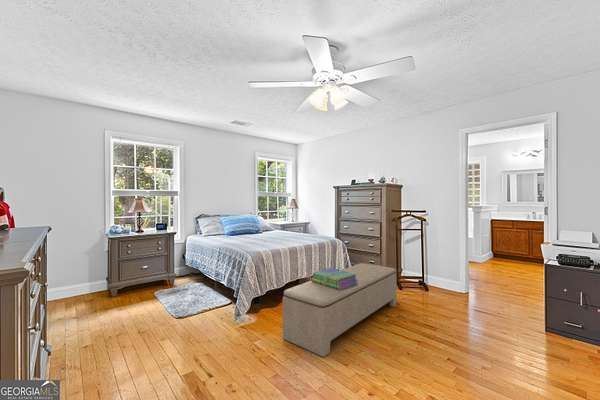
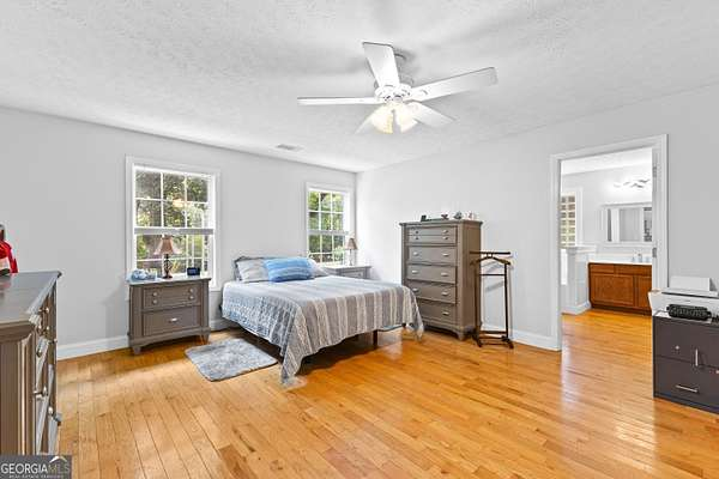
- stack of books (334, 277)
- bench (347, 298)
